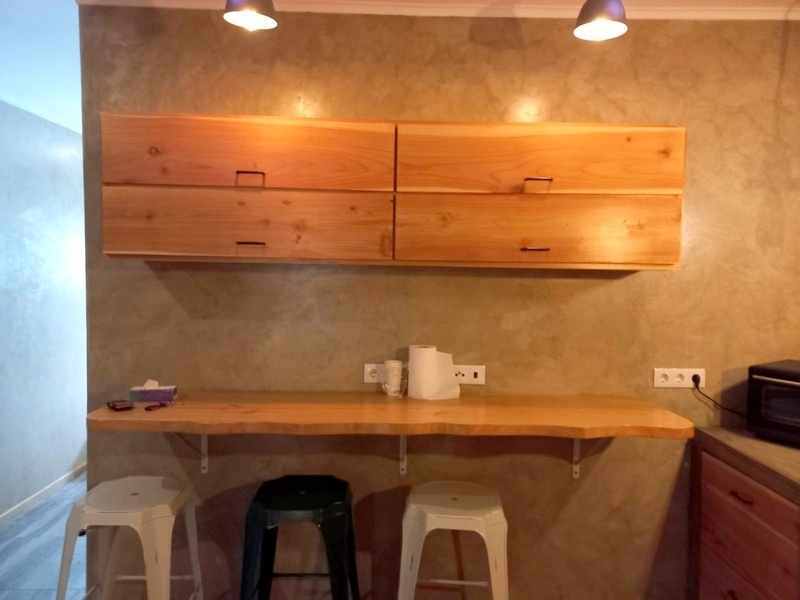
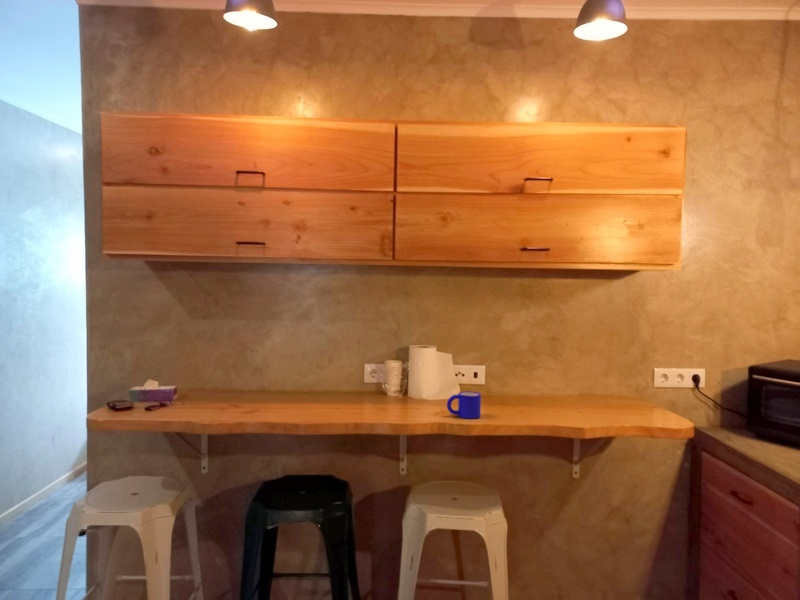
+ mug (463, 404)
